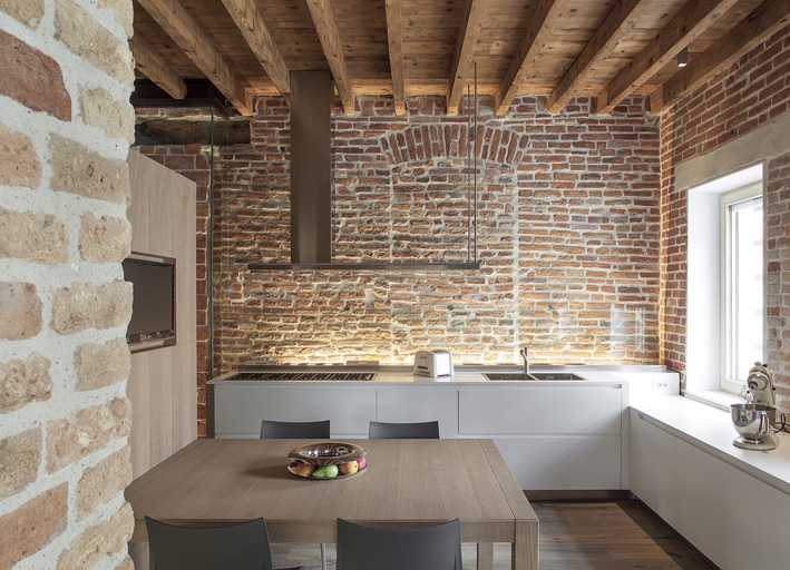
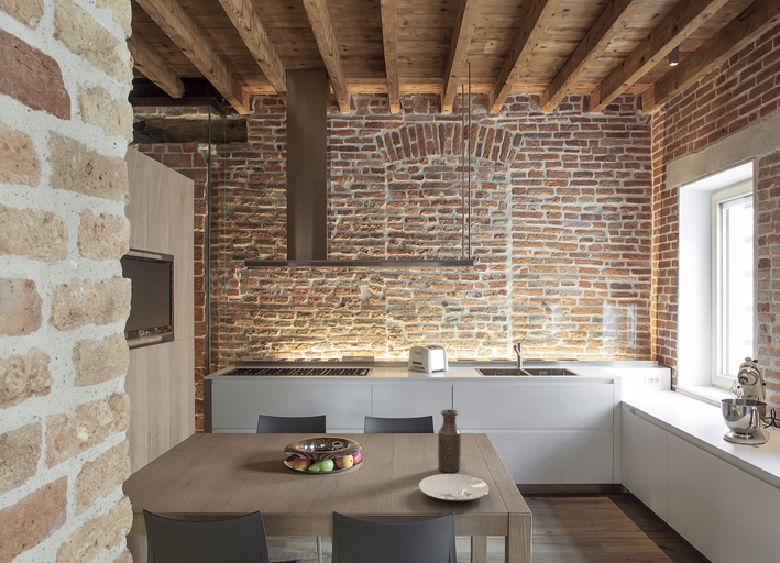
+ plate (453, 490)
+ bottle (449, 440)
